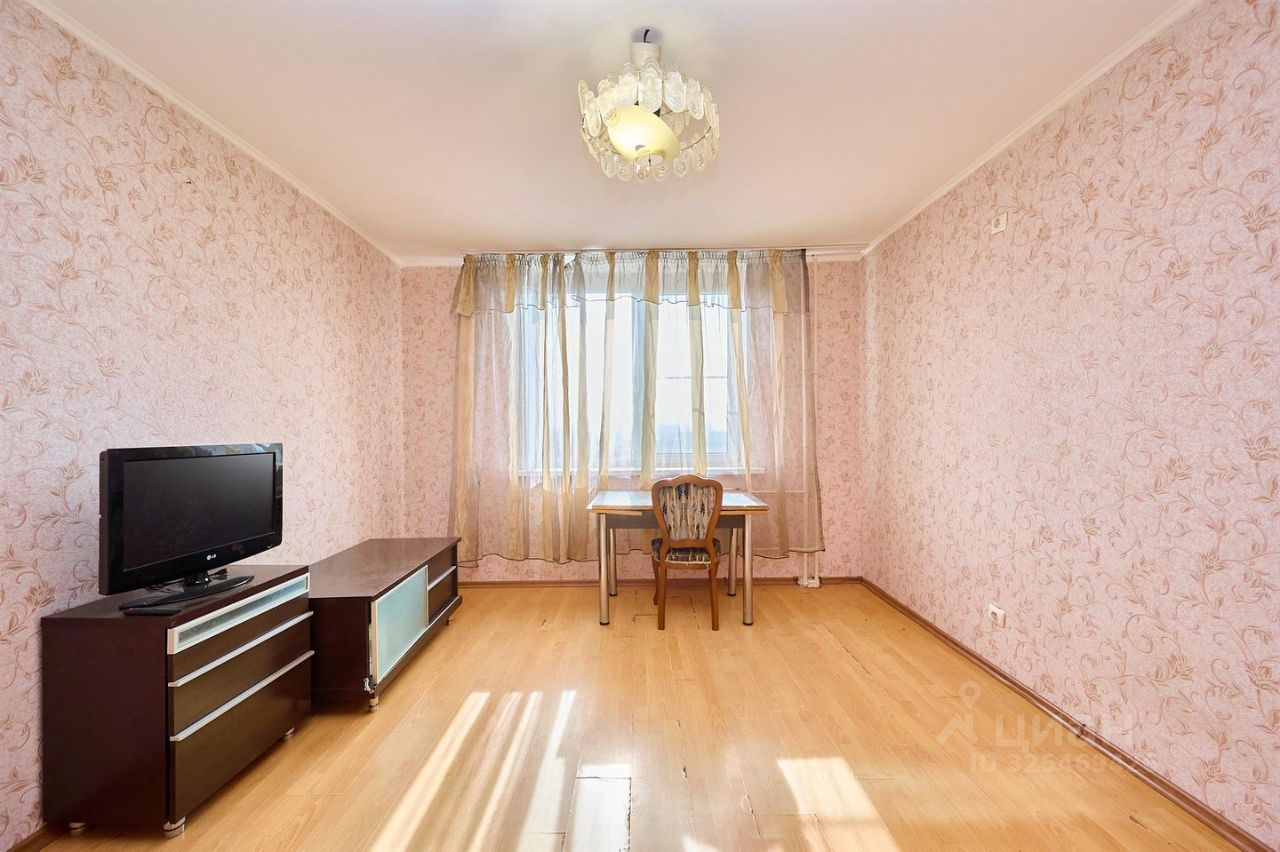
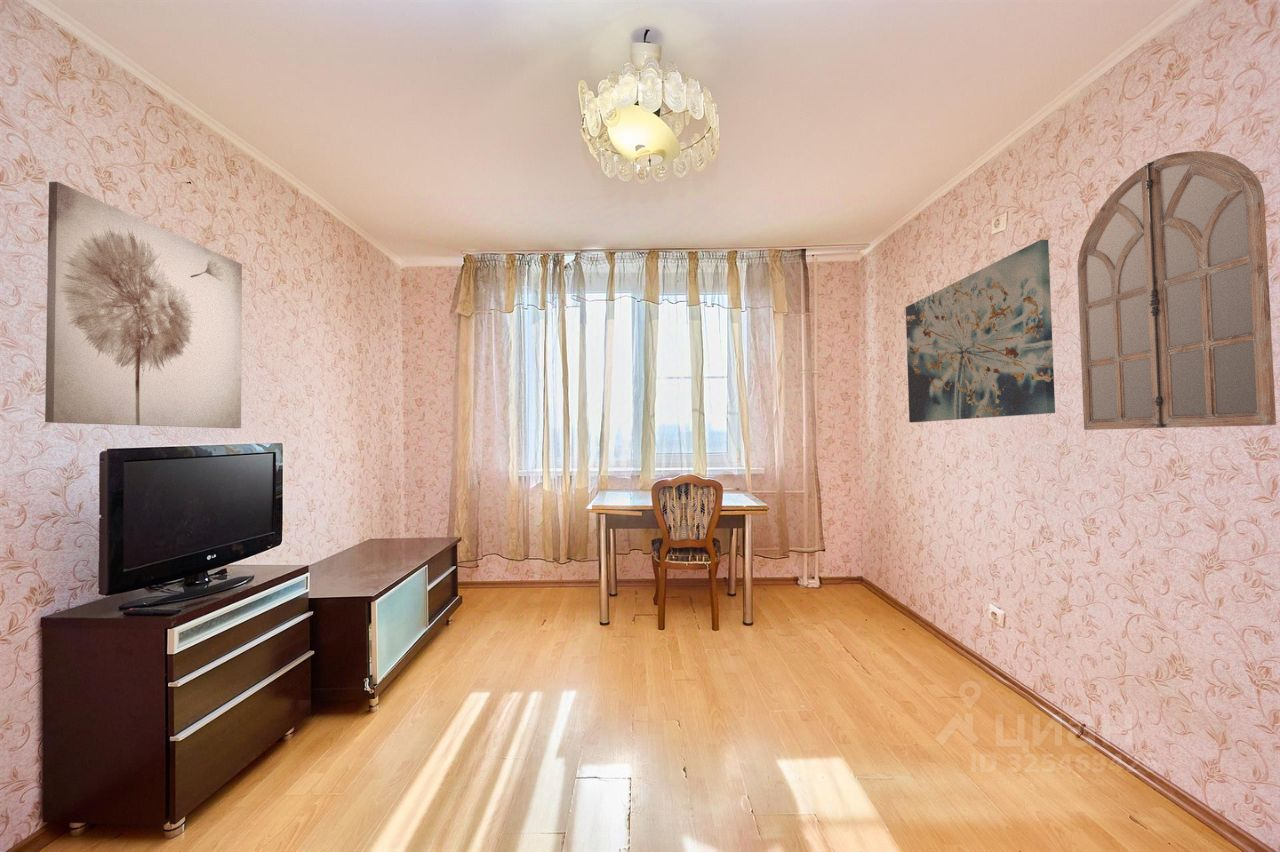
+ wall art (965, 349)
+ wall art (162, 327)
+ home mirror (1154, 294)
